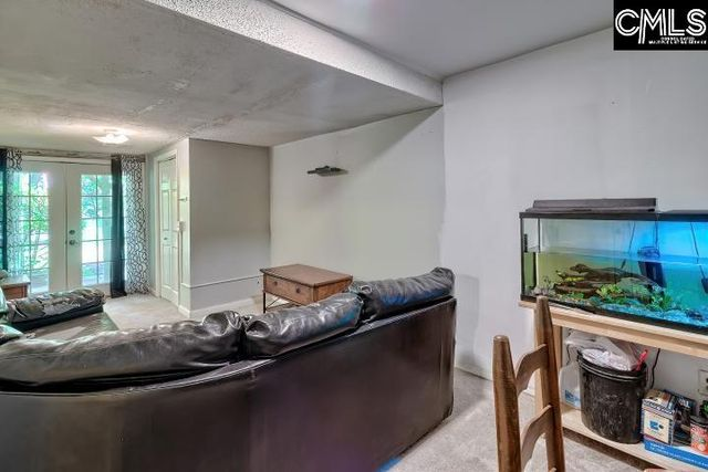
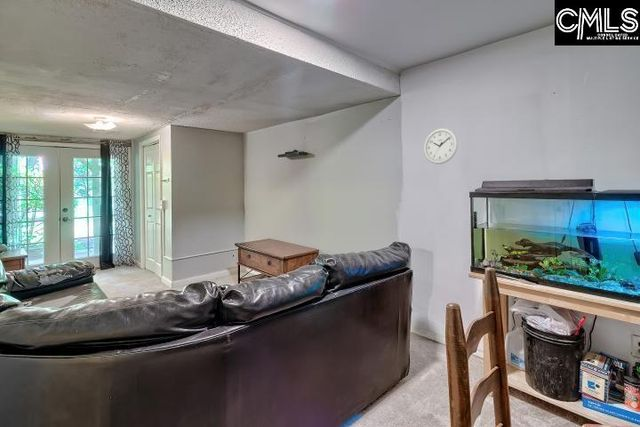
+ wall clock (439, 146)
